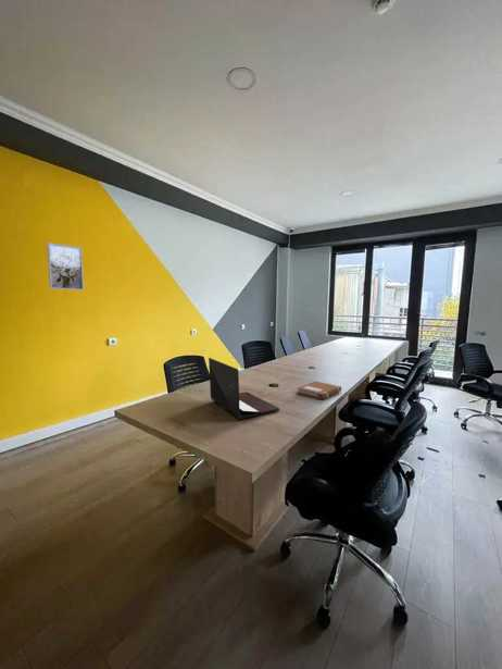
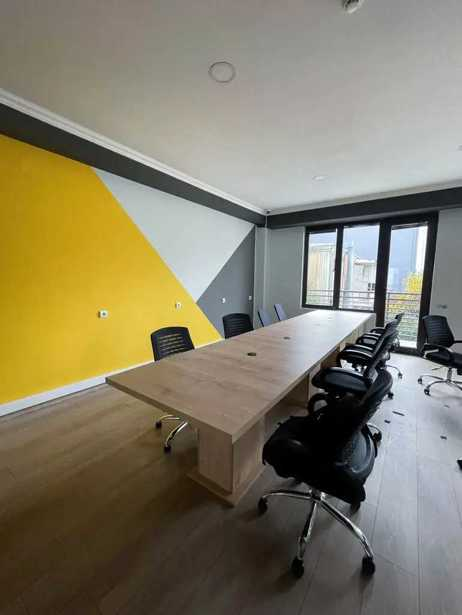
- wall art (66, 268)
- laptop (238, 383)
- notebook (318, 389)
